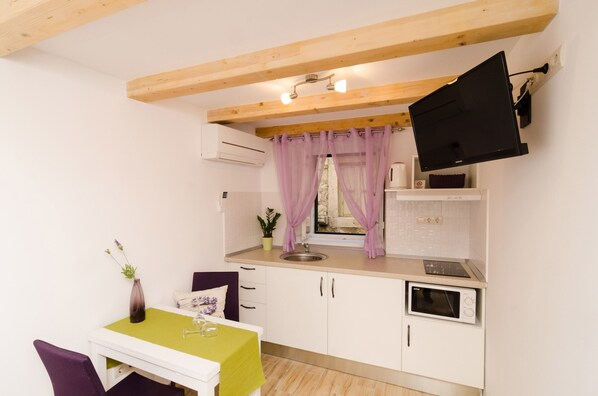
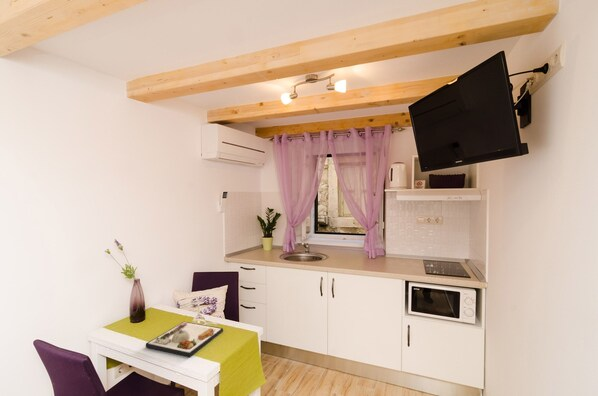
+ dinner plate (186, 333)
